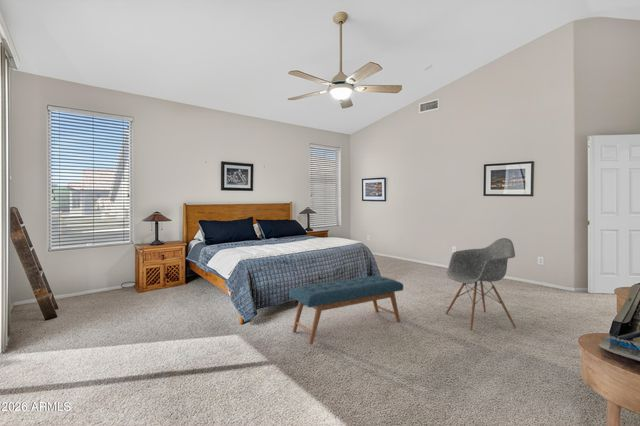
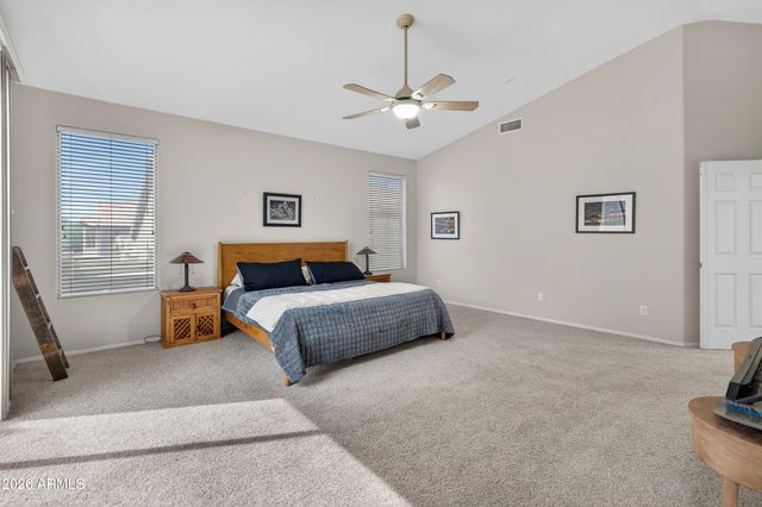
- armchair (480, 279)
- bench (348, 304)
